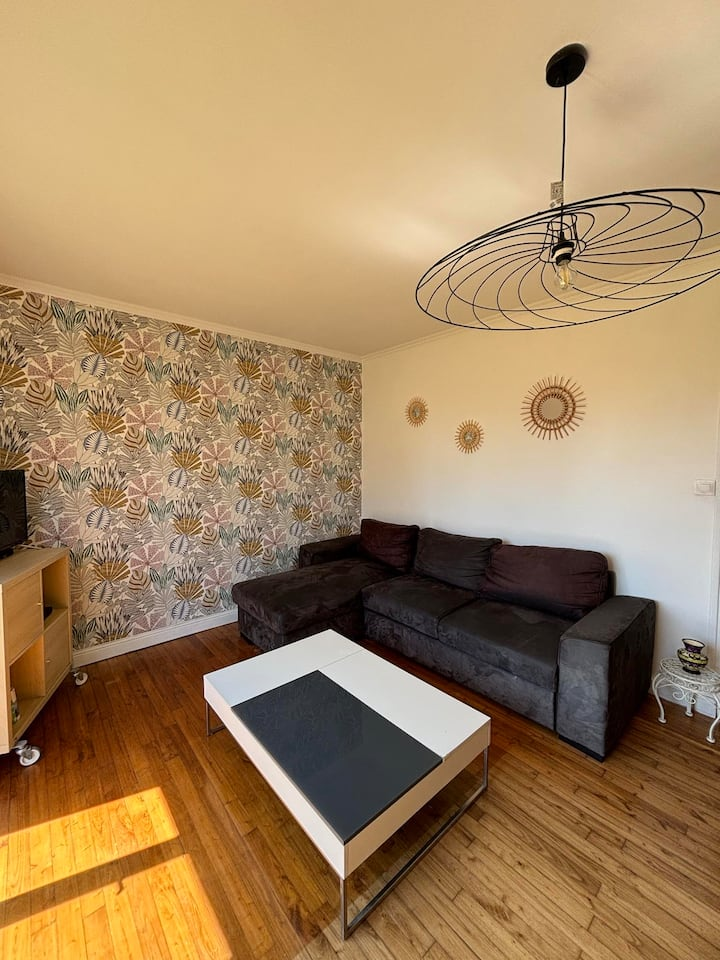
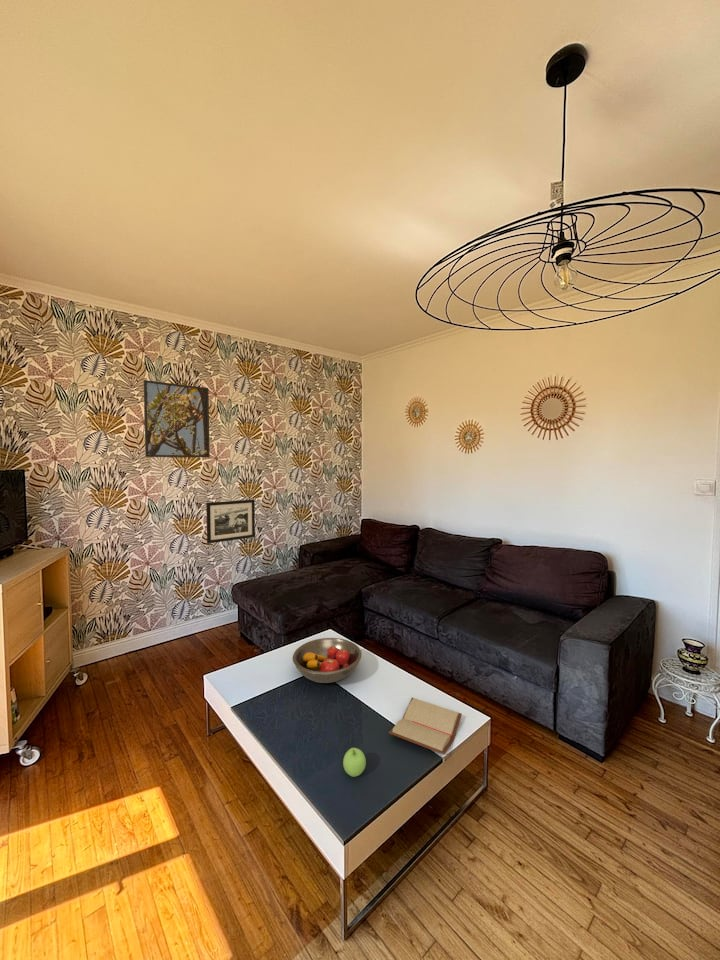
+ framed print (178, 421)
+ apple (354, 761)
+ picture frame (231, 520)
+ fruit bowl (327, 660)
+ paperback book (426, 725)
